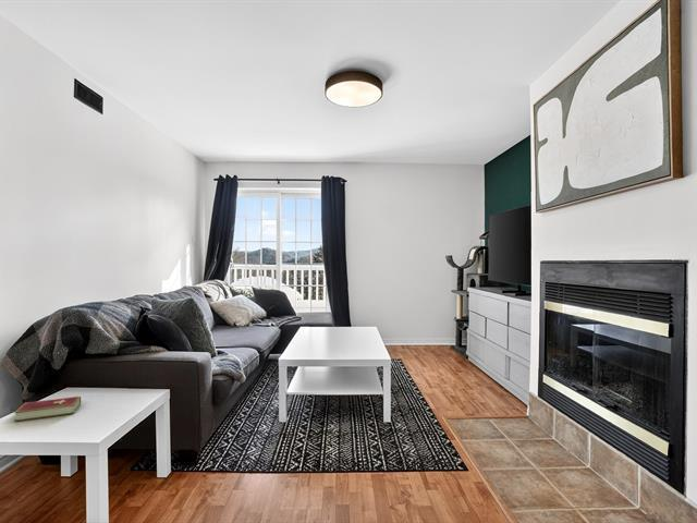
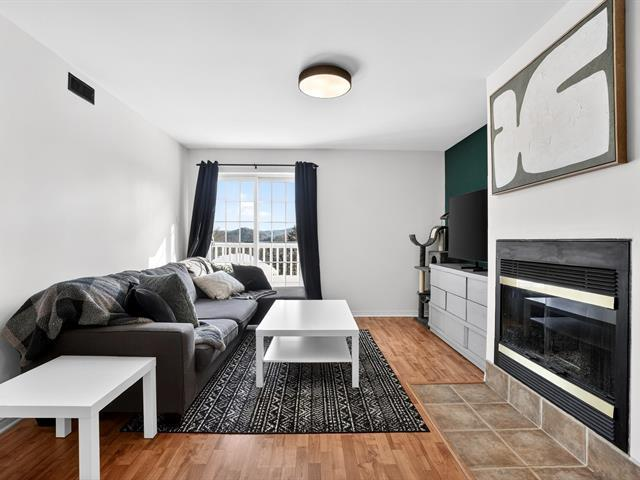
- hardcover book (49, 408)
